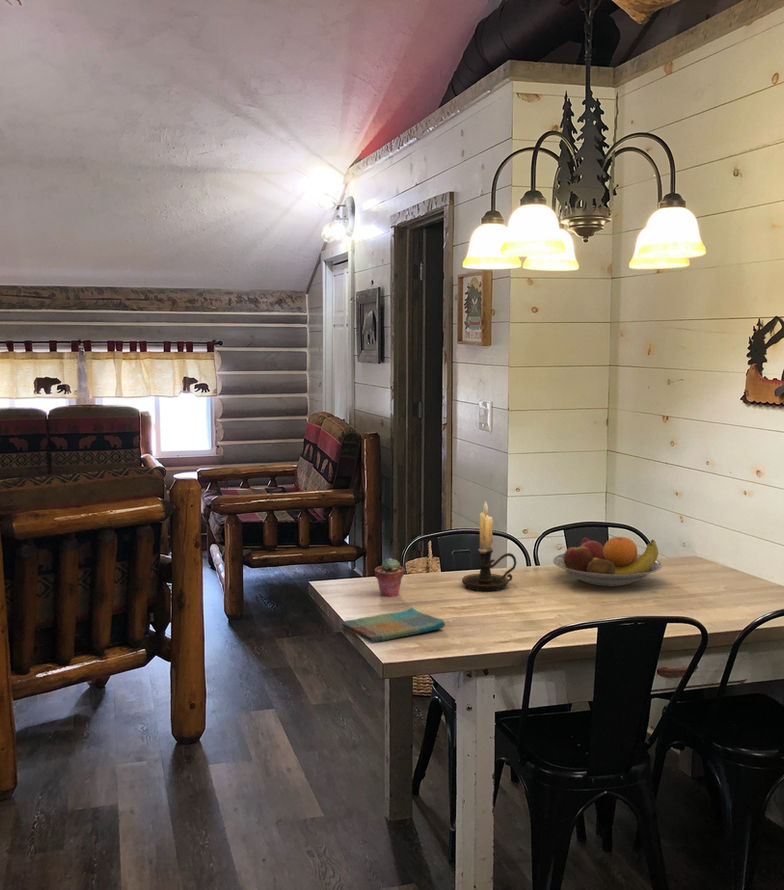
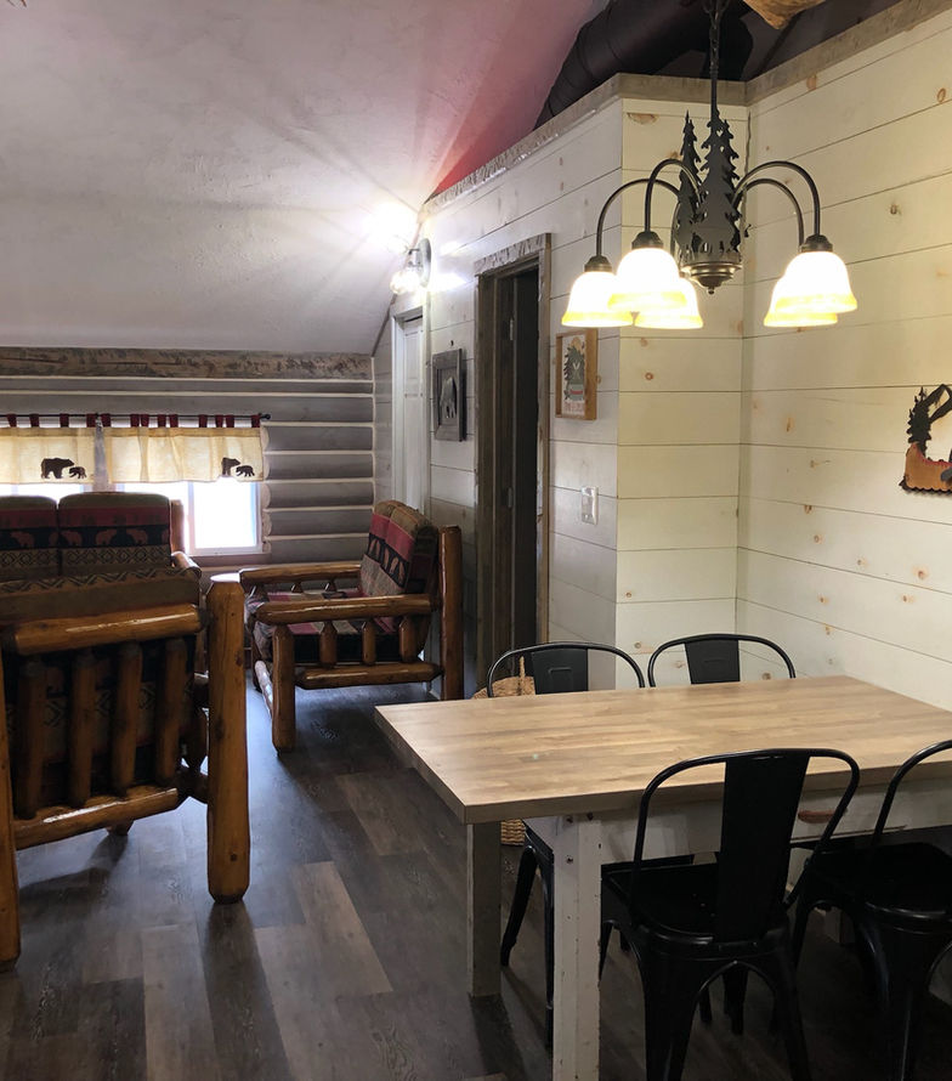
- fruit bowl (606, 557)
- candle holder (491, 543)
- dish towel (393, 623)
- potted succulent (389, 576)
